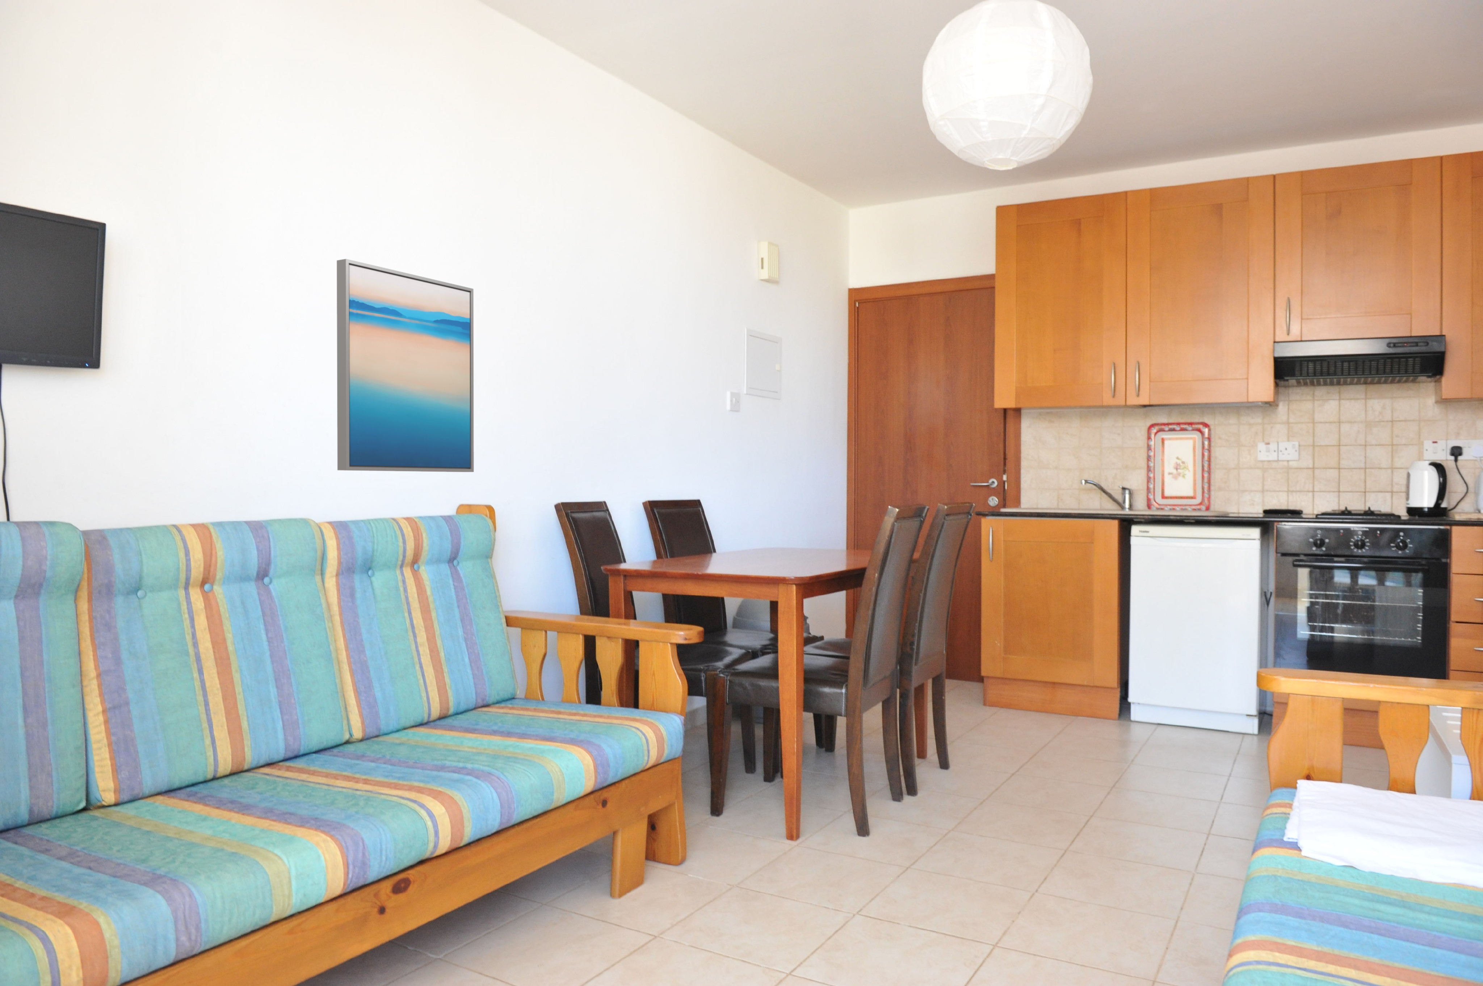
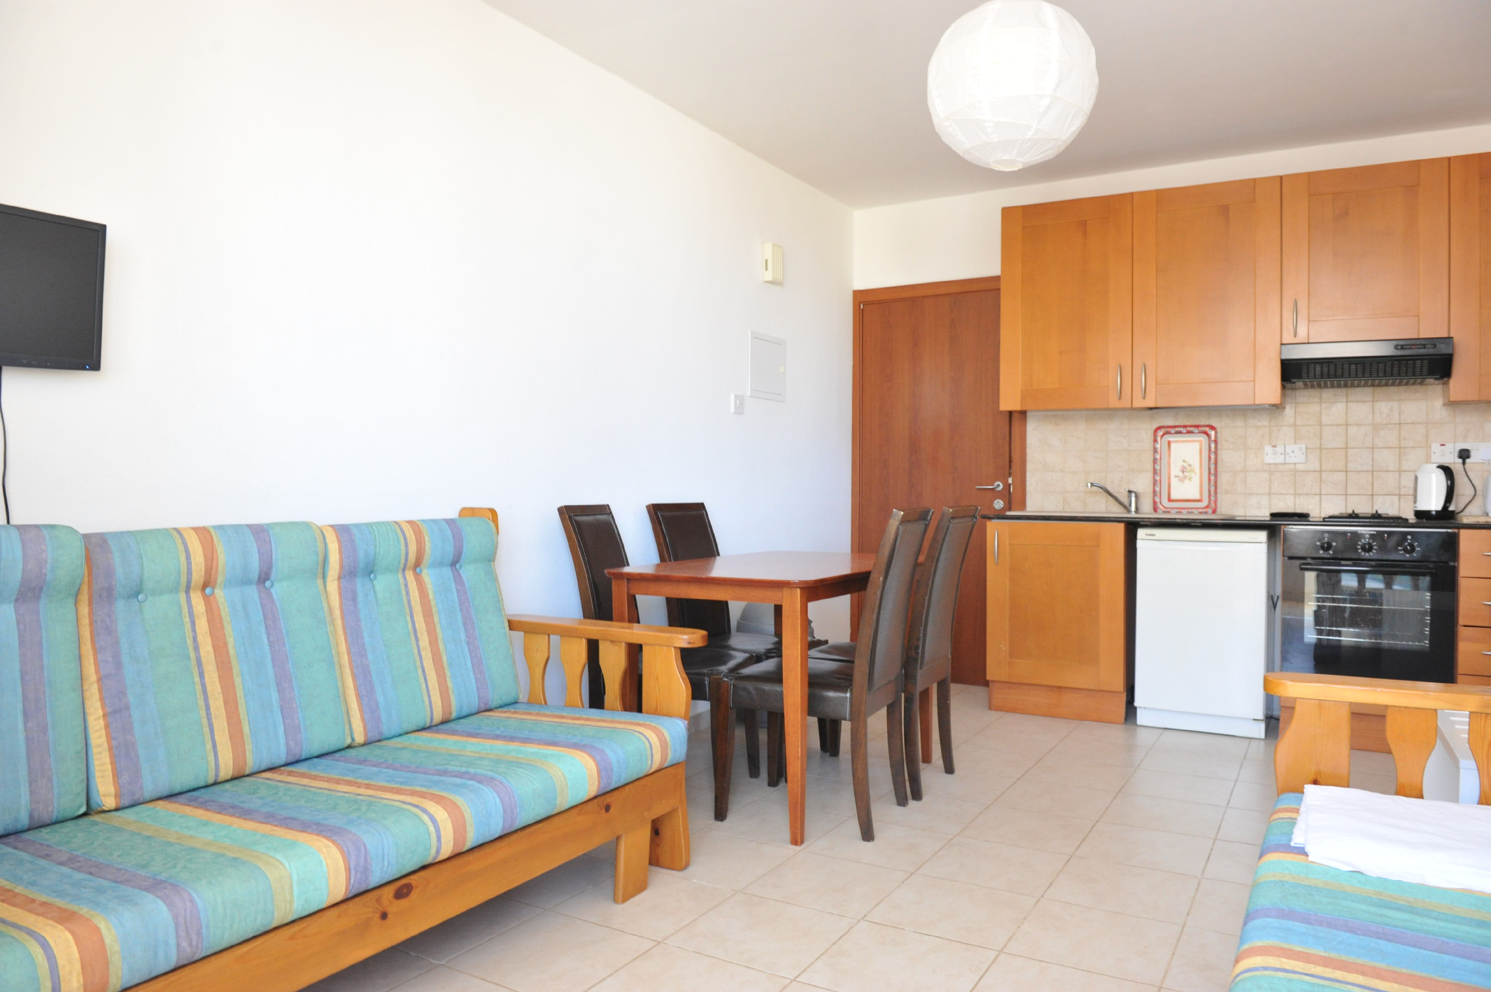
- wall art (410, 373)
